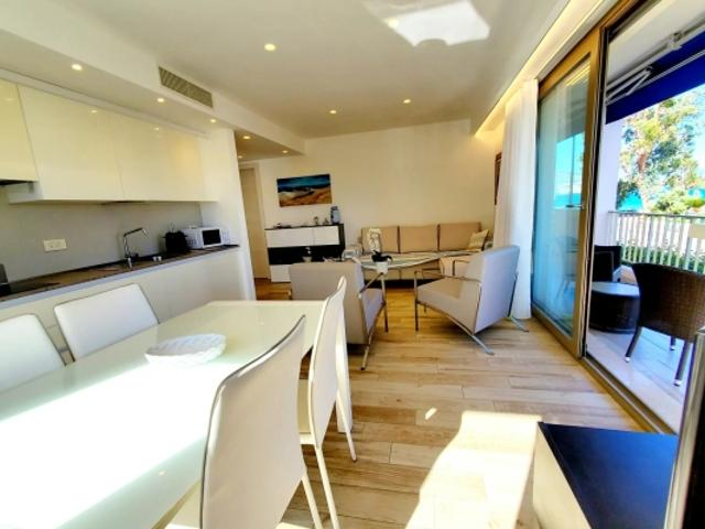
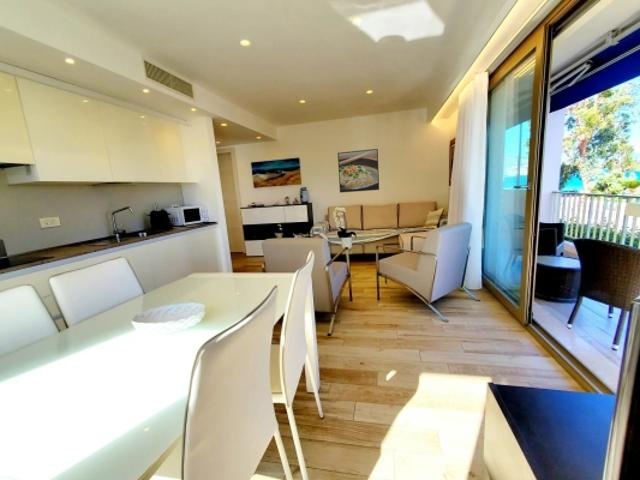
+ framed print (358, 171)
